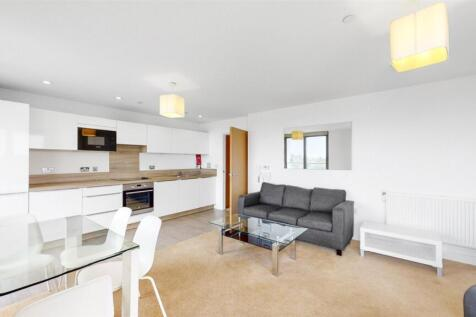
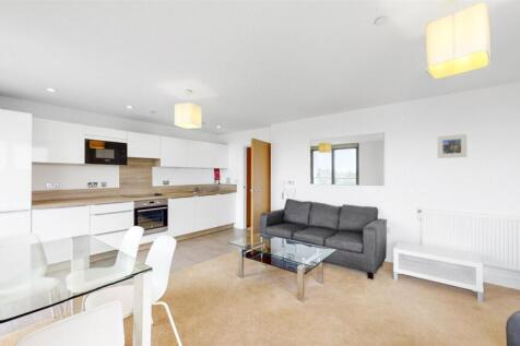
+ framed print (451, 146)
